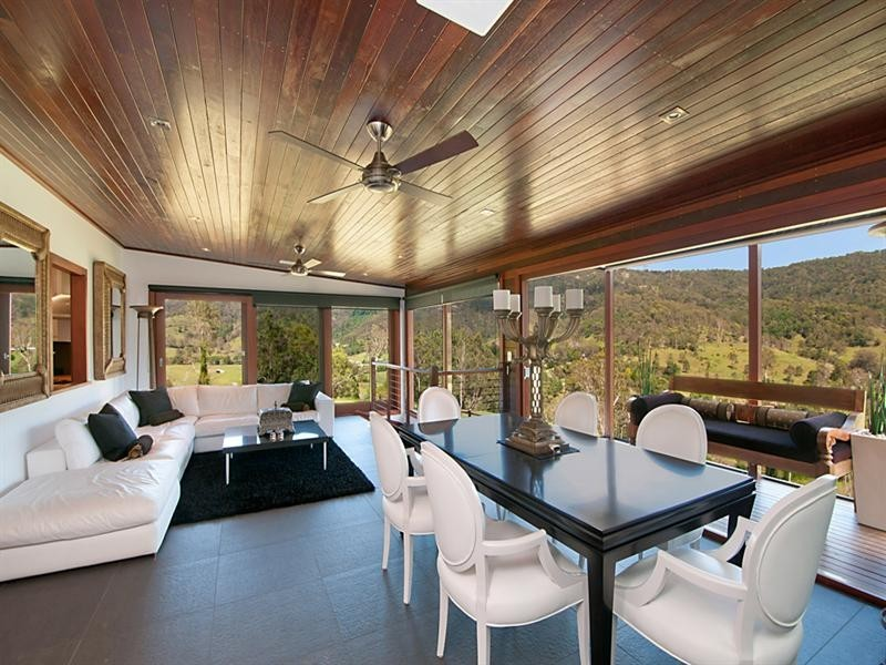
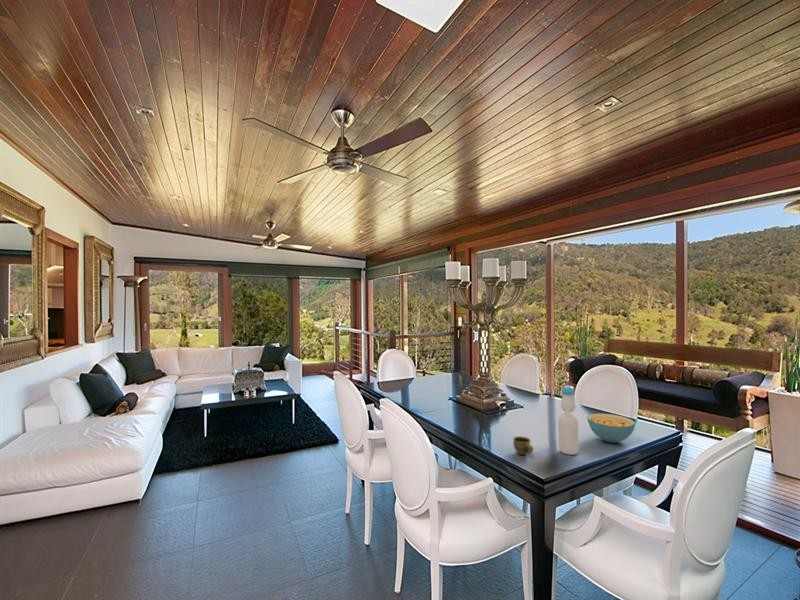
+ cup (523, 447)
+ cereal bowl (610, 430)
+ bottle (568, 418)
